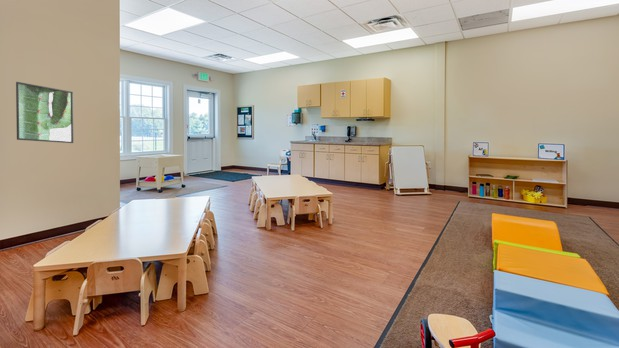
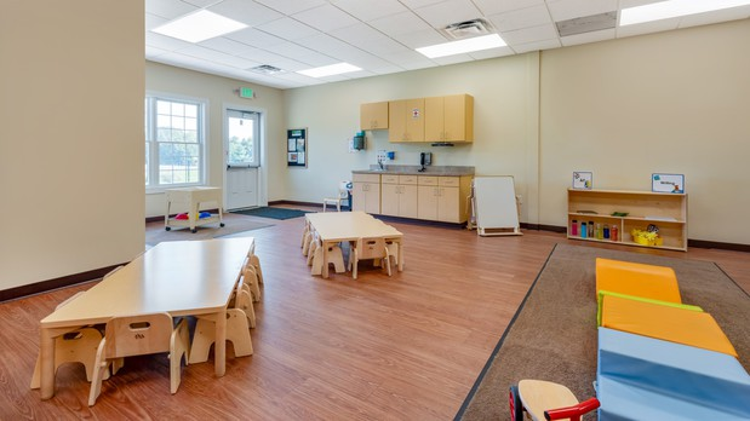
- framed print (46, 114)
